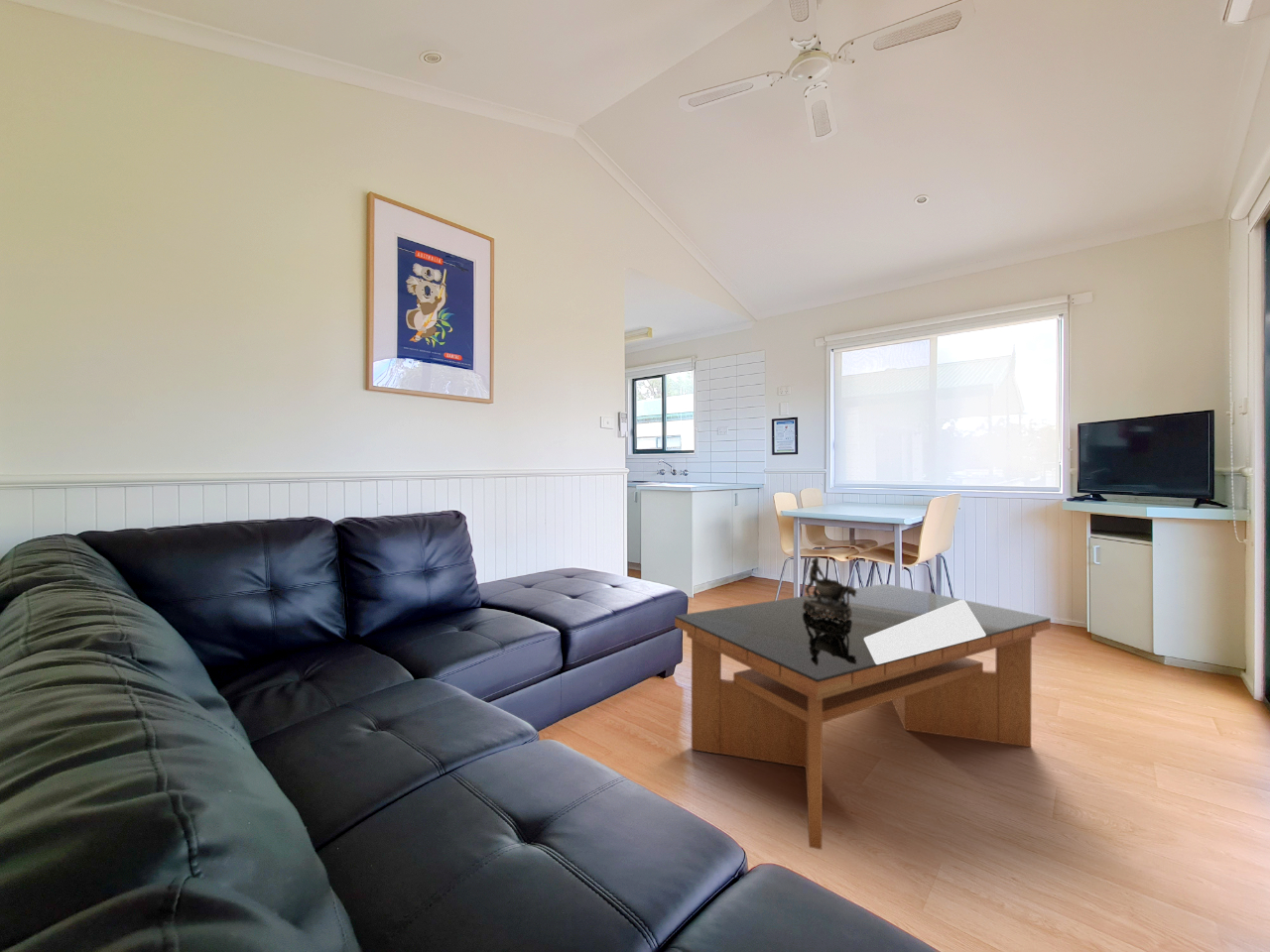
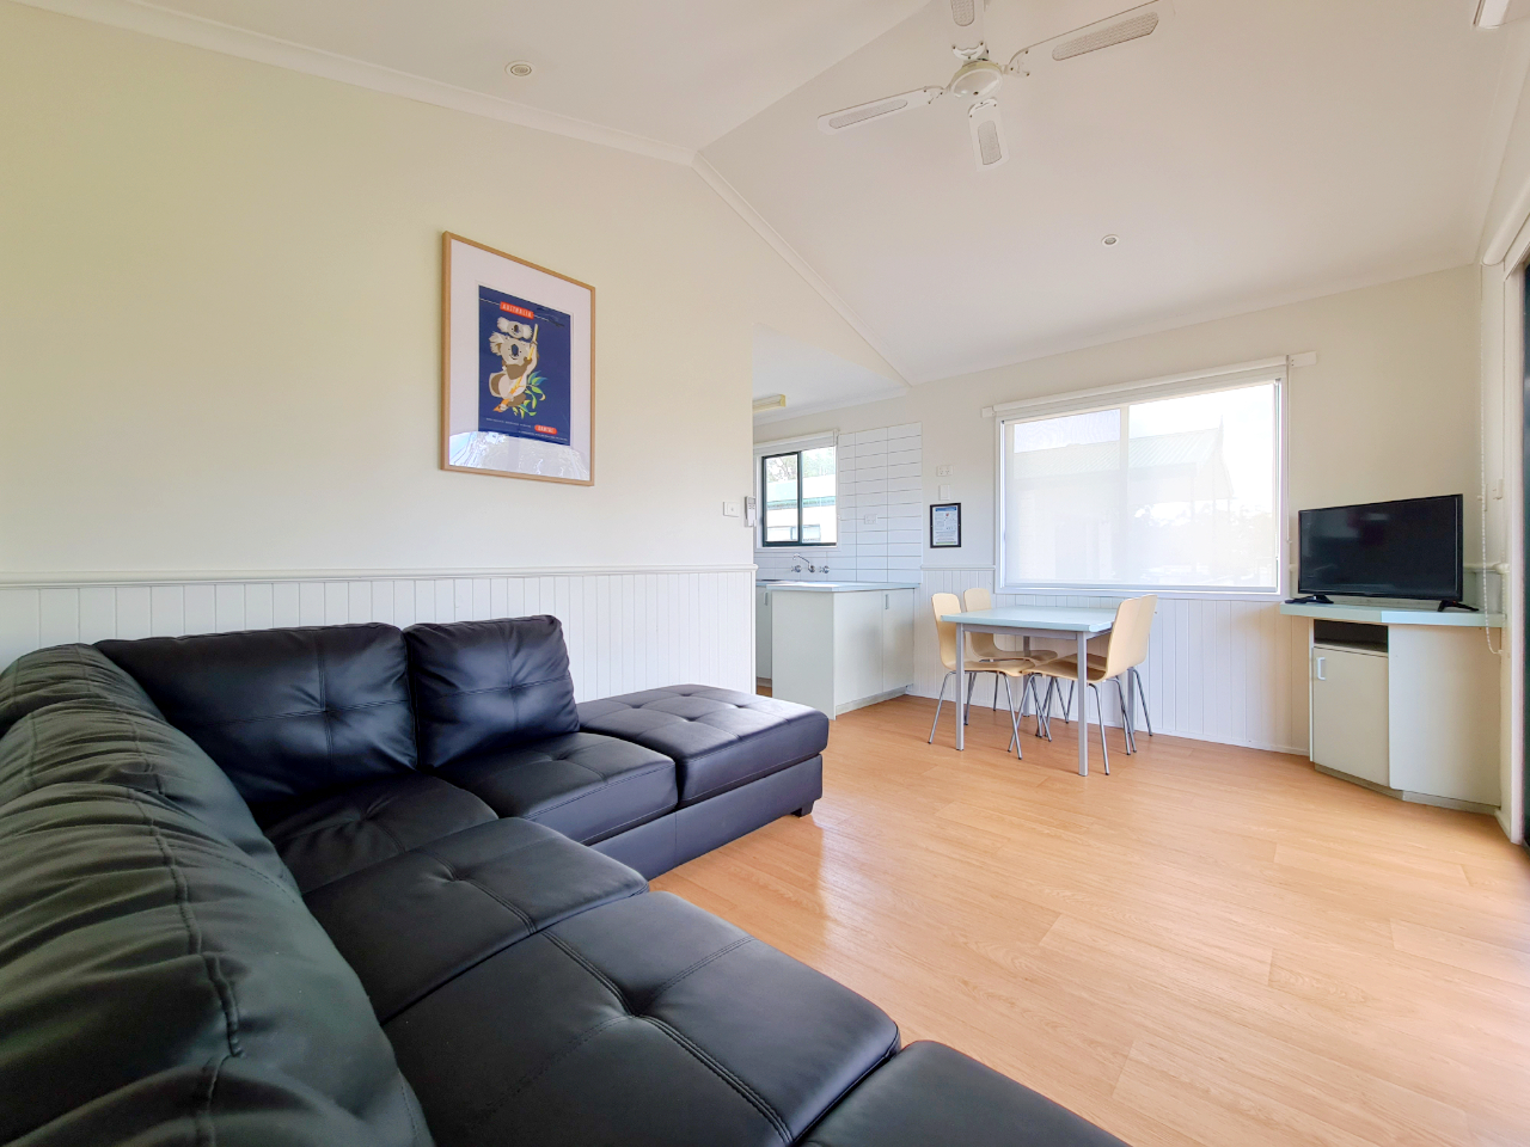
- coffee table (861, 681)
- decorative bowl (831, 587)
